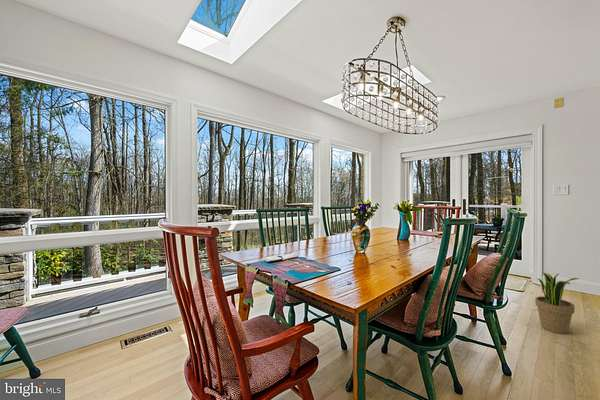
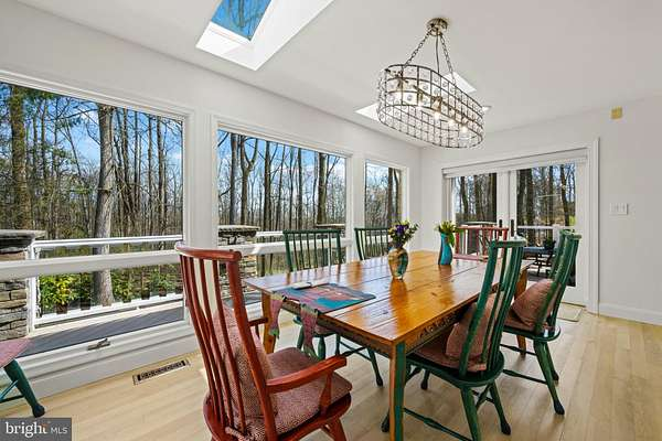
- potted plant (557, 300)
